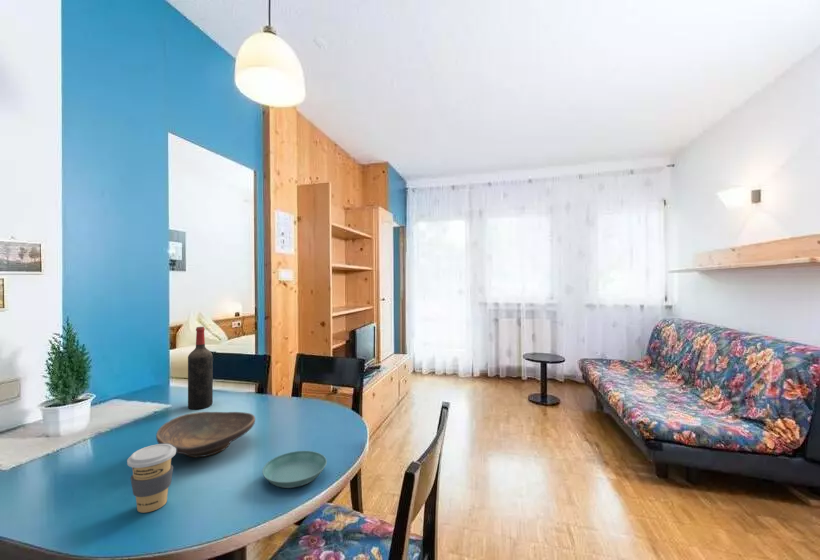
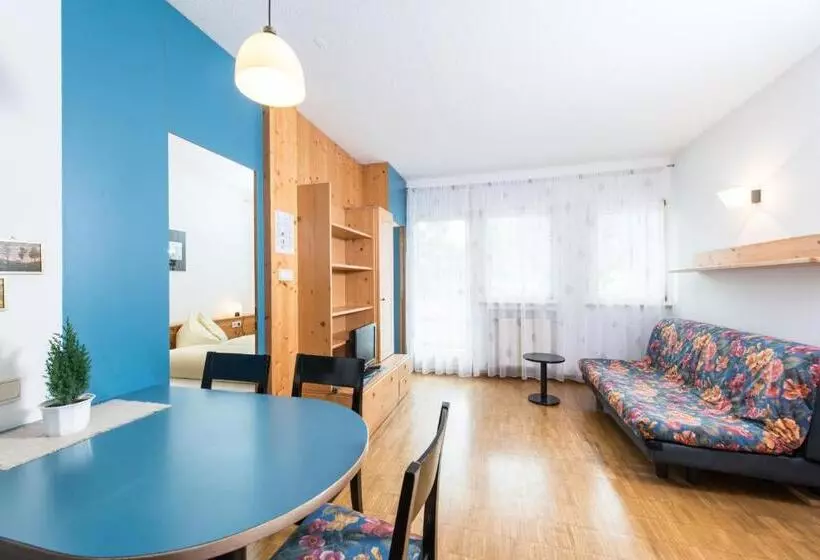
- saucer (295, 470)
- coffee cup (152, 478)
- wine bottle (200, 366)
- decorative bowl (209, 434)
